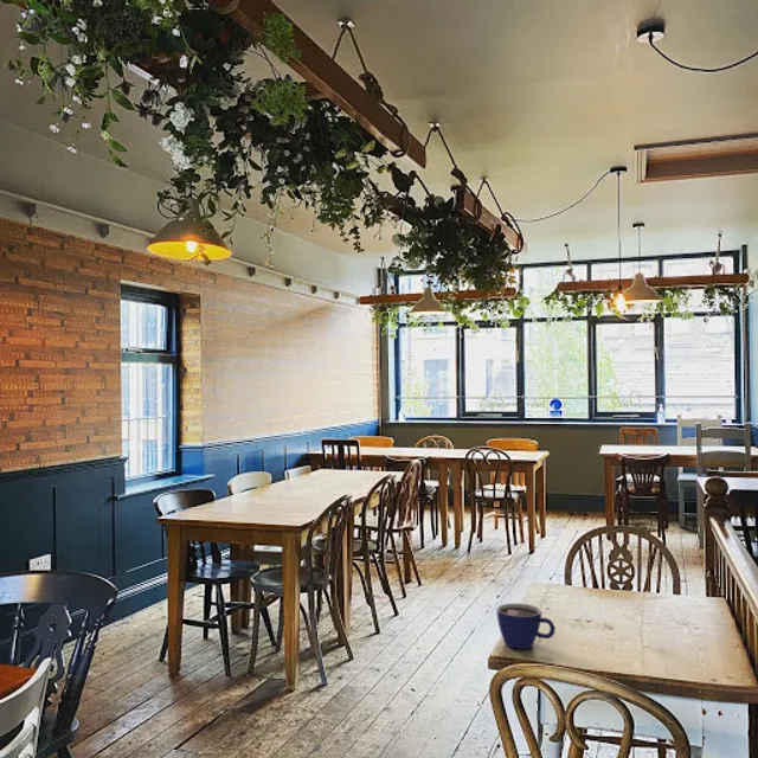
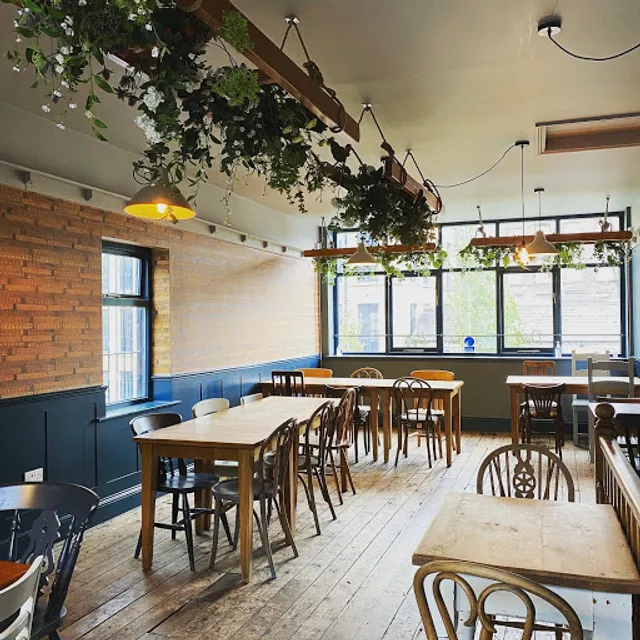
- cup (526, 627)
